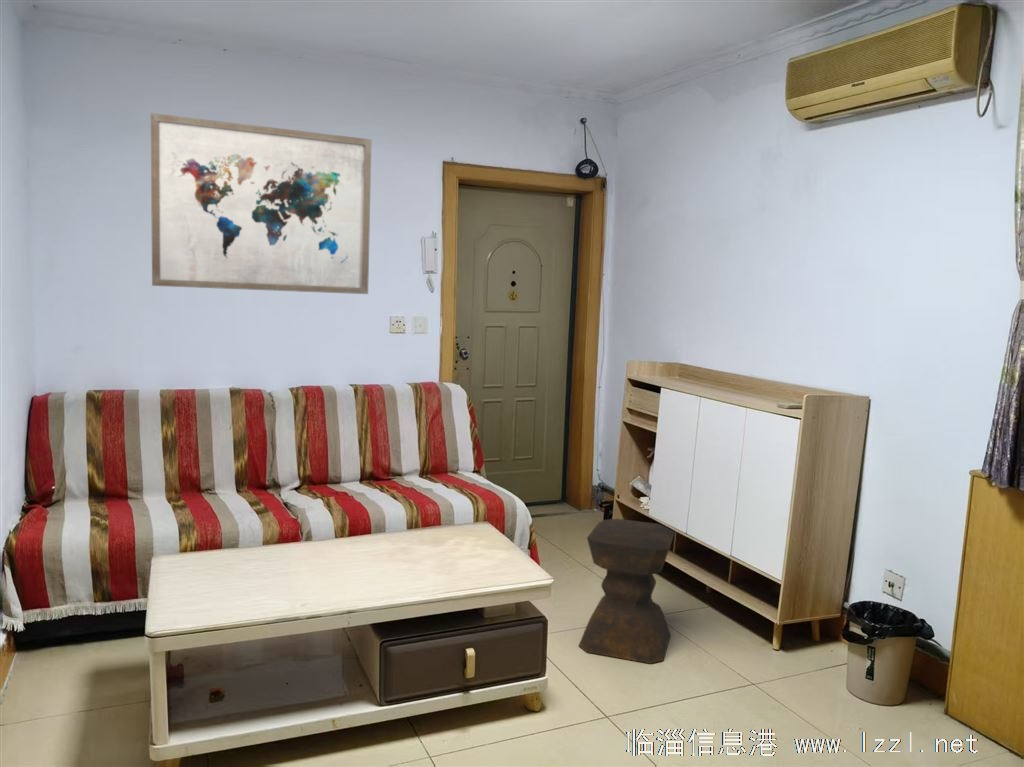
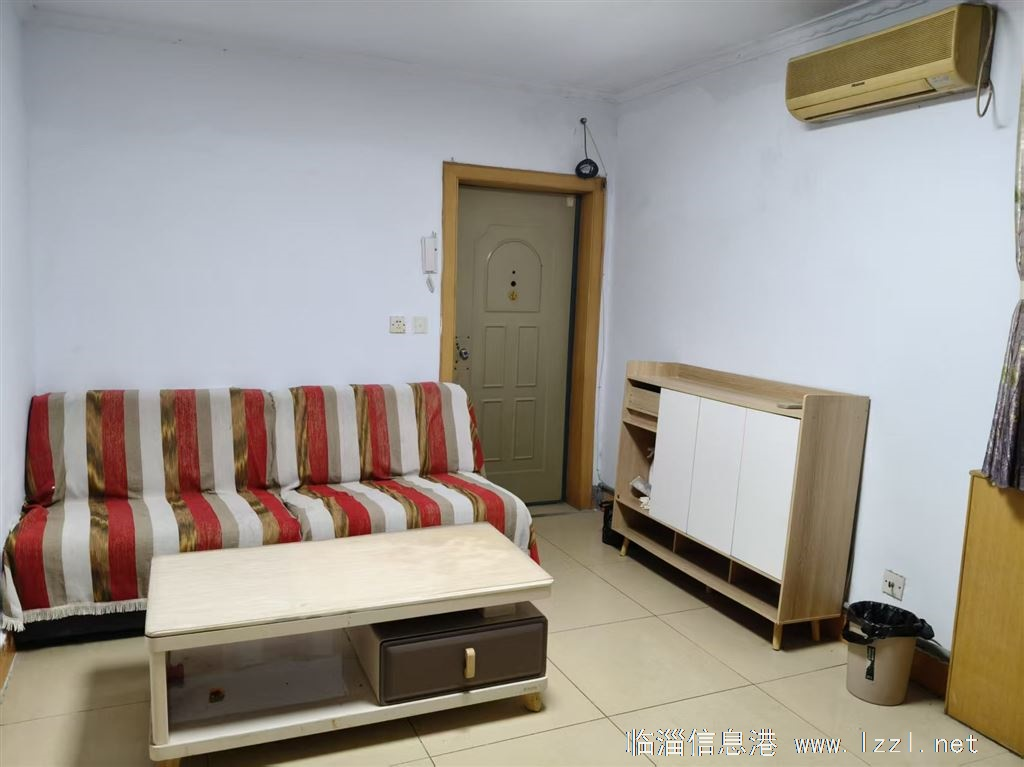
- wall art (266, 209)
- stool (628, 585)
